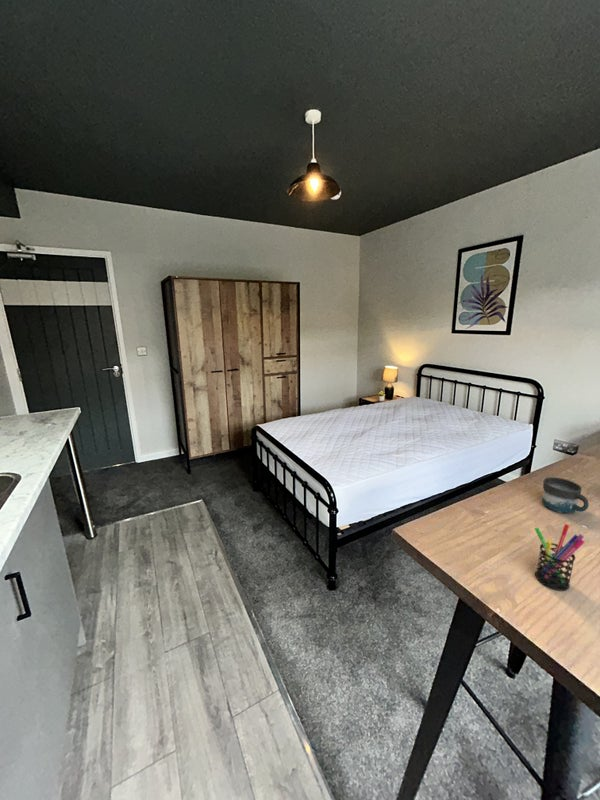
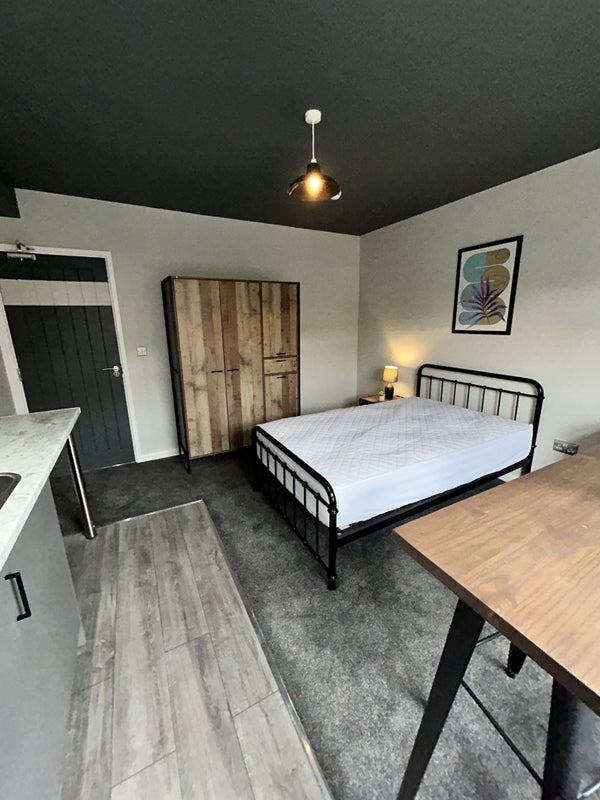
- pen holder (553, 553)
- mug (564, 496)
